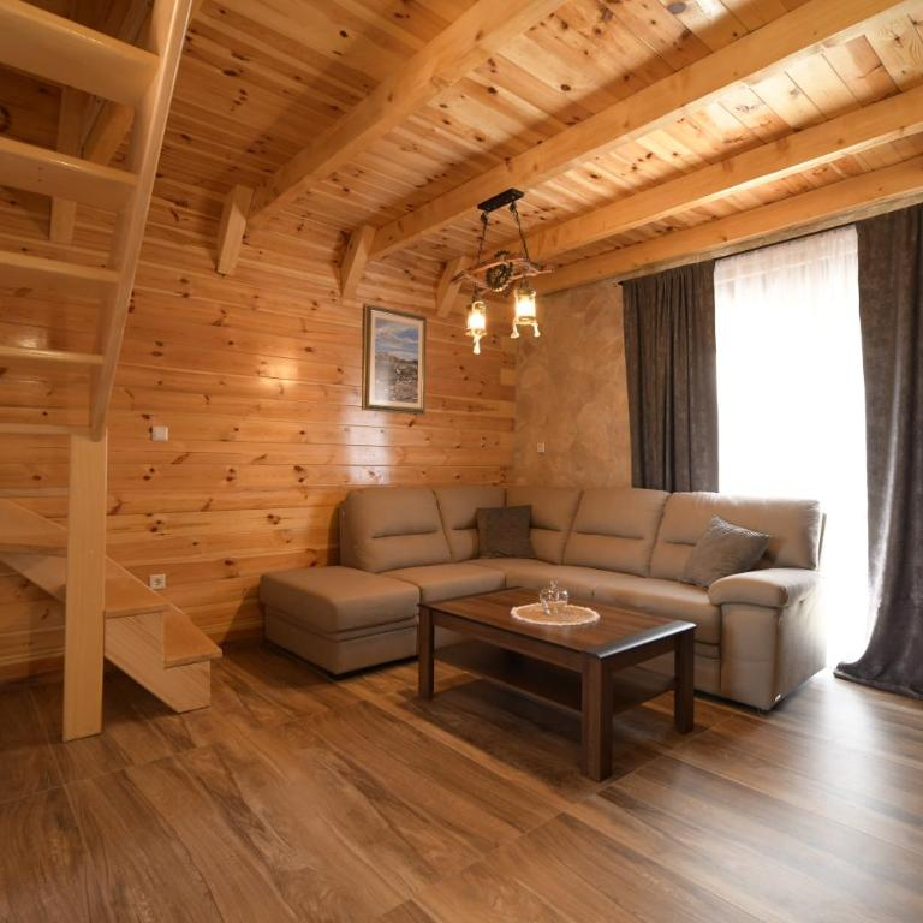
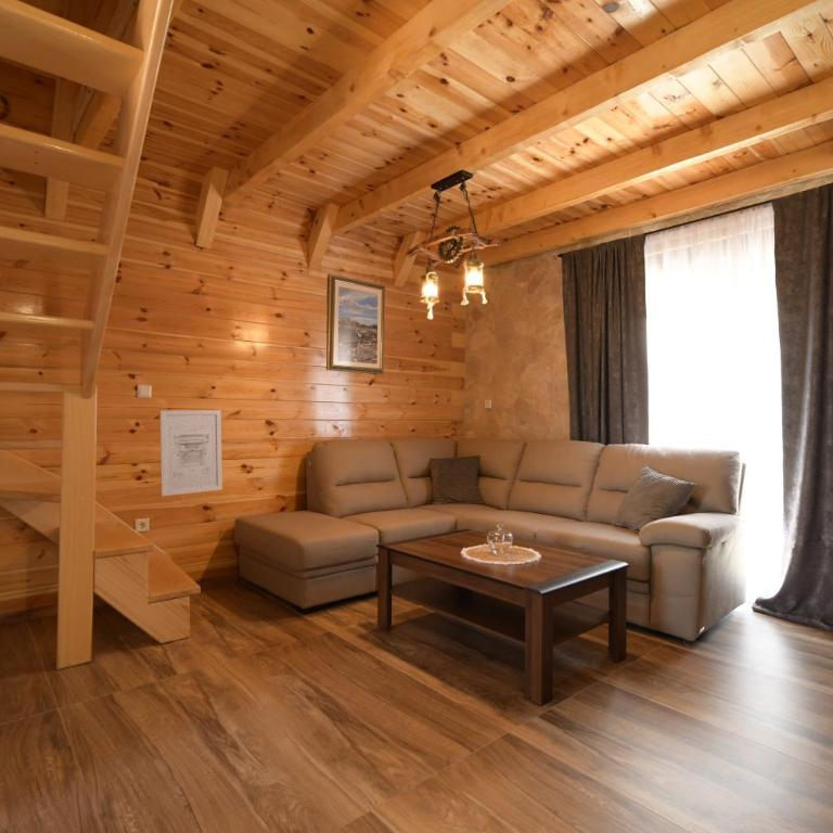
+ wall art (192, 451)
